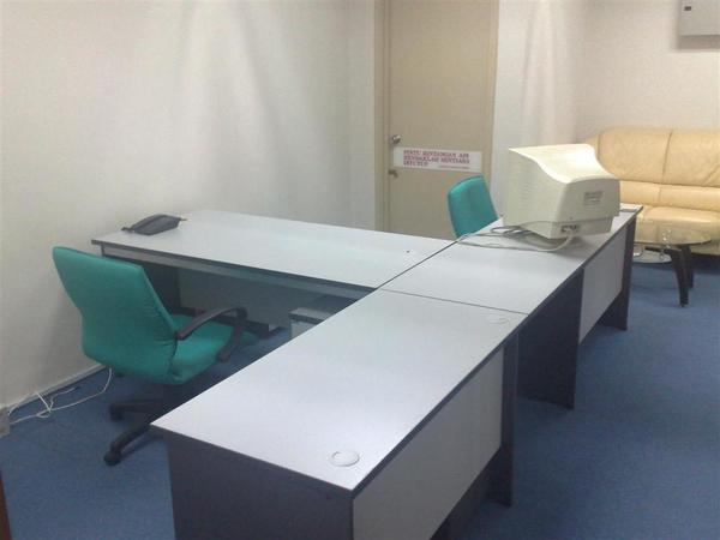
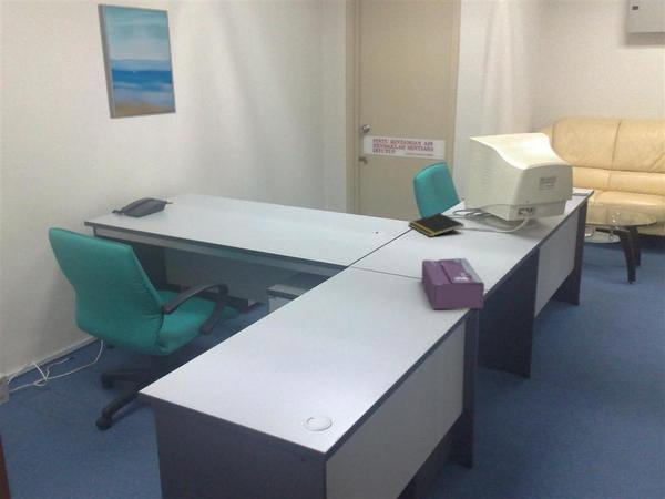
+ wall art (140, 62)
+ notepad (434, 224)
+ tissue box (450, 282)
